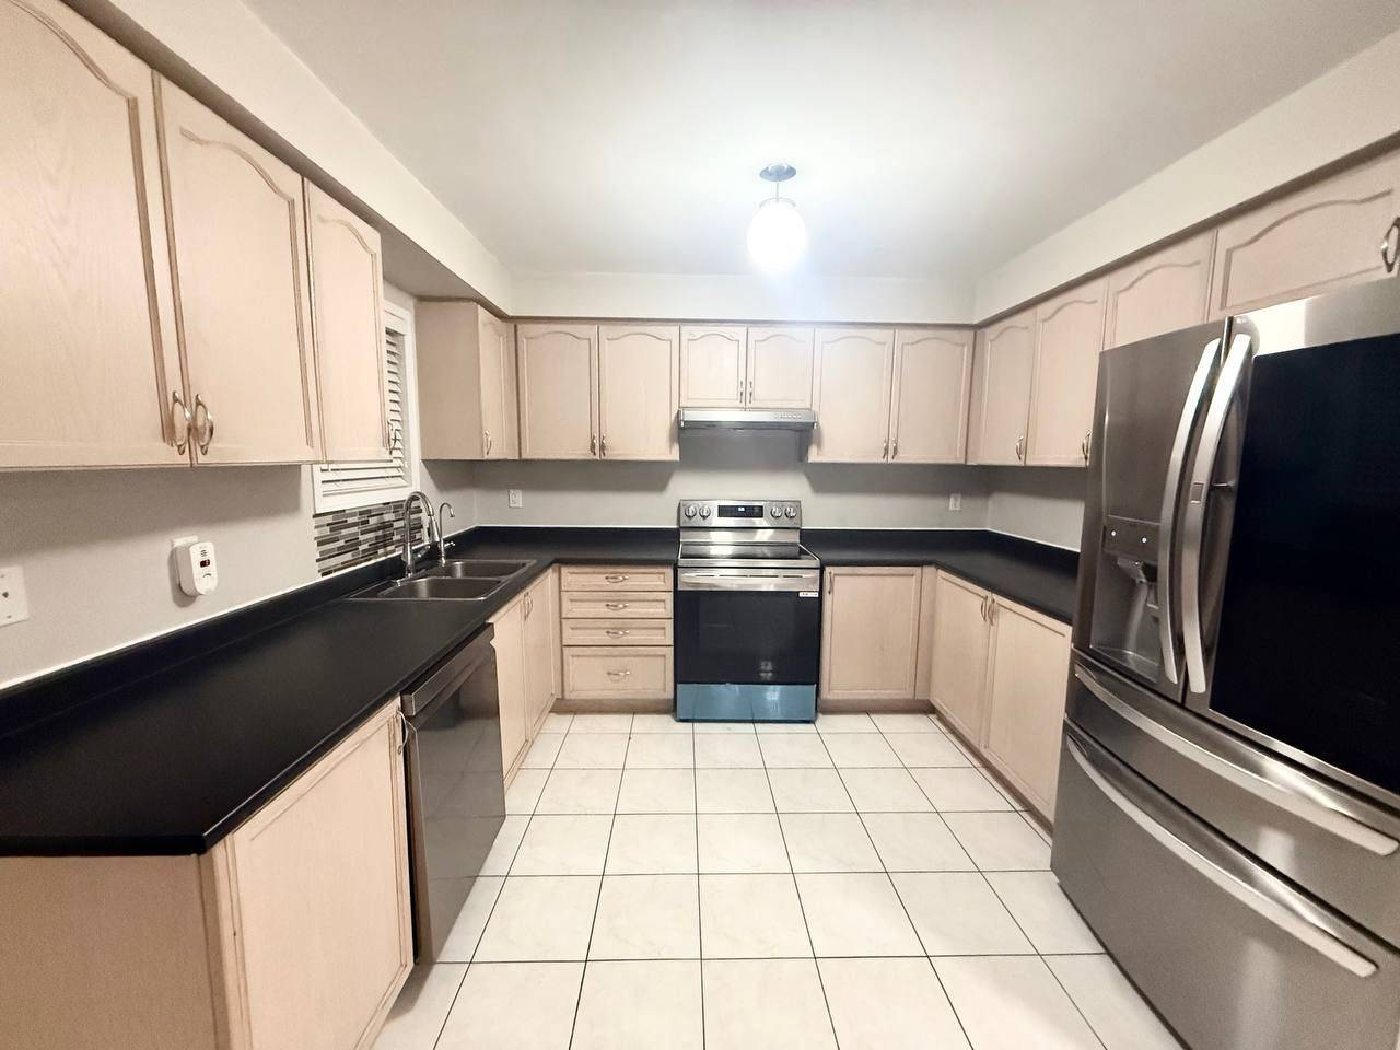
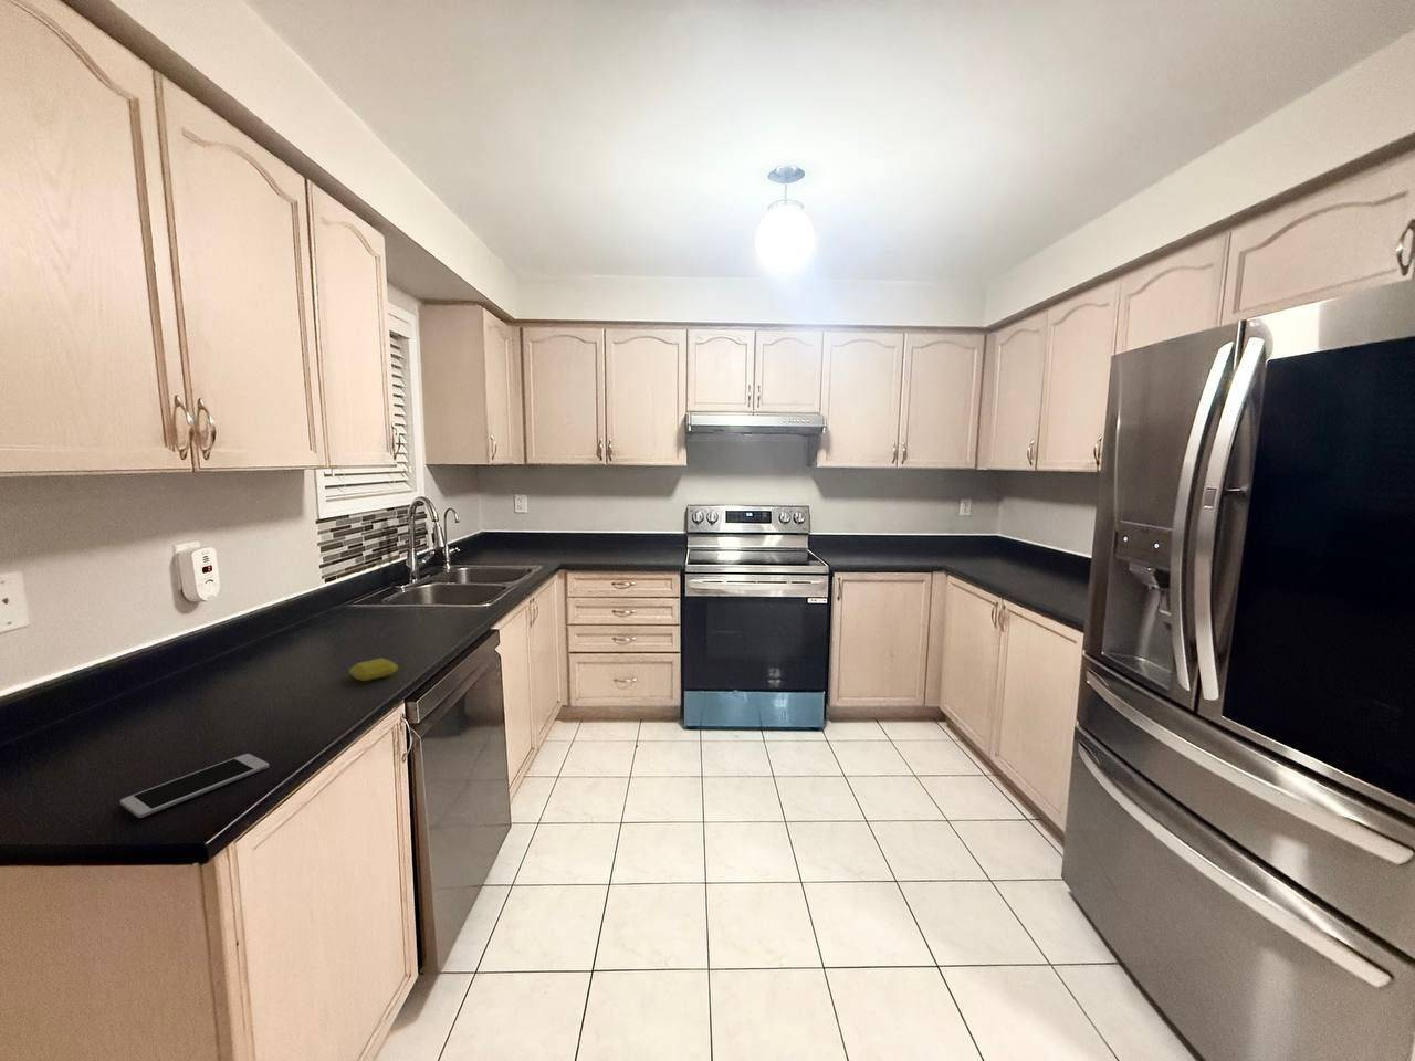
+ soap bar (373, 669)
+ cell phone (199, 782)
